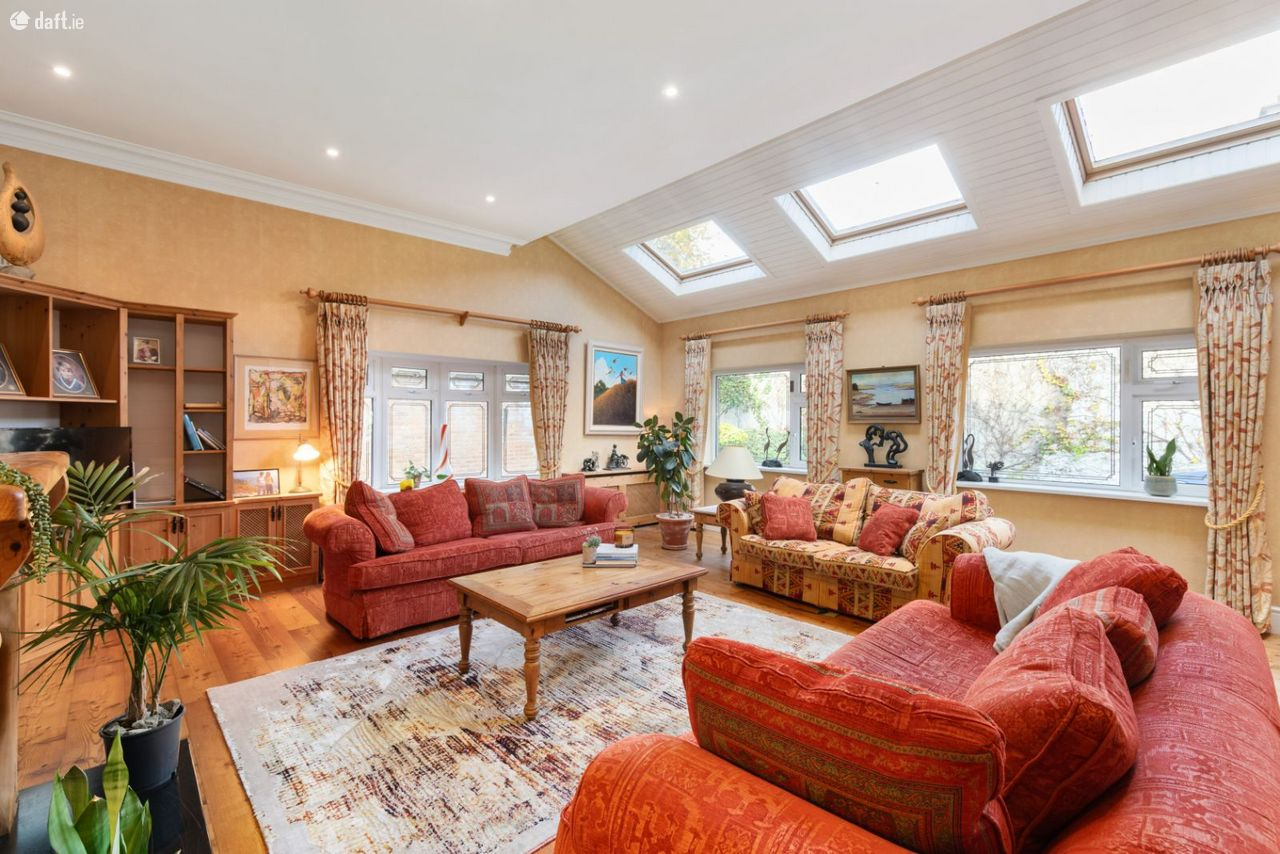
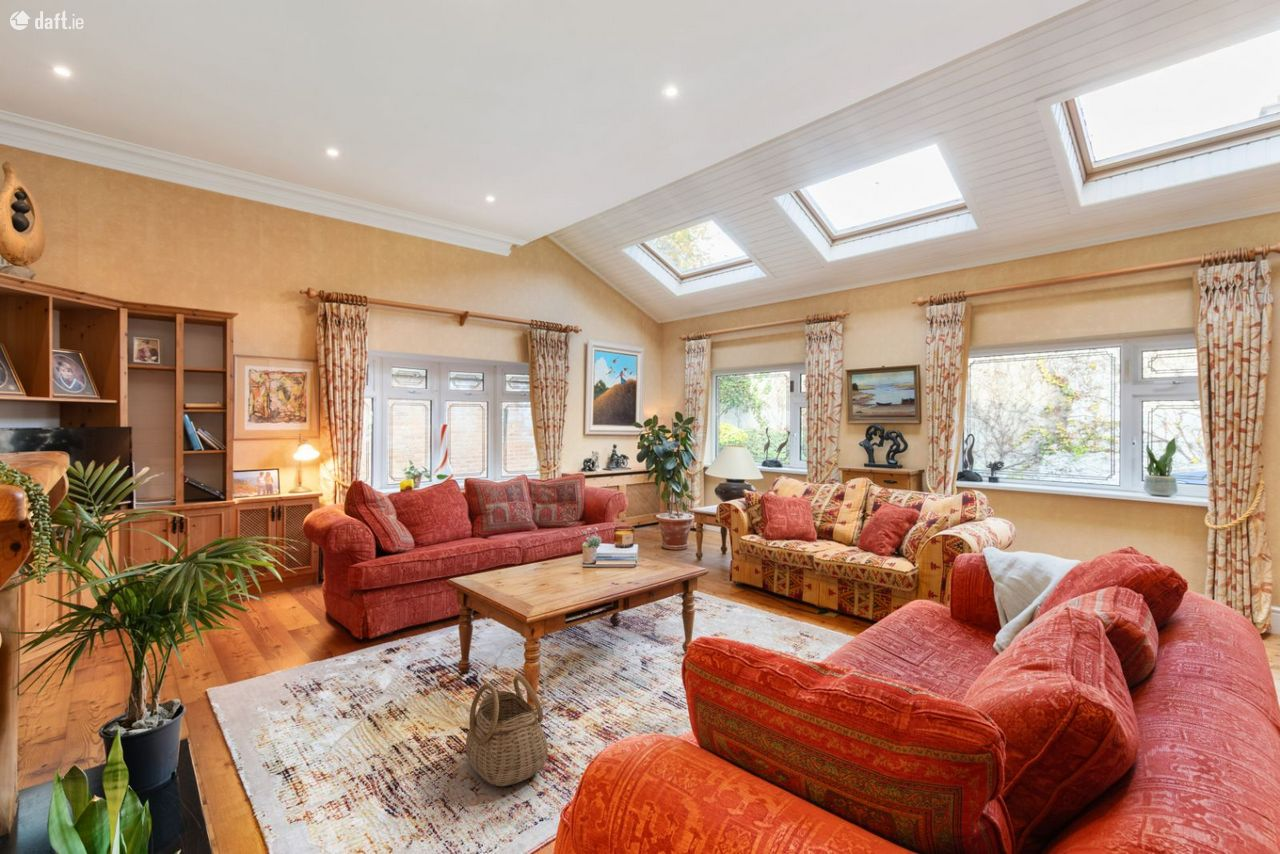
+ basket (506, 723)
